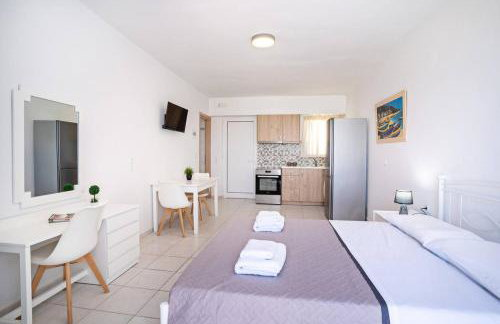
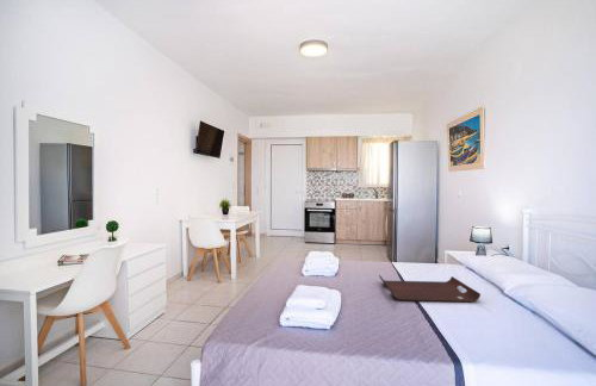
+ serving tray (424, 287)
